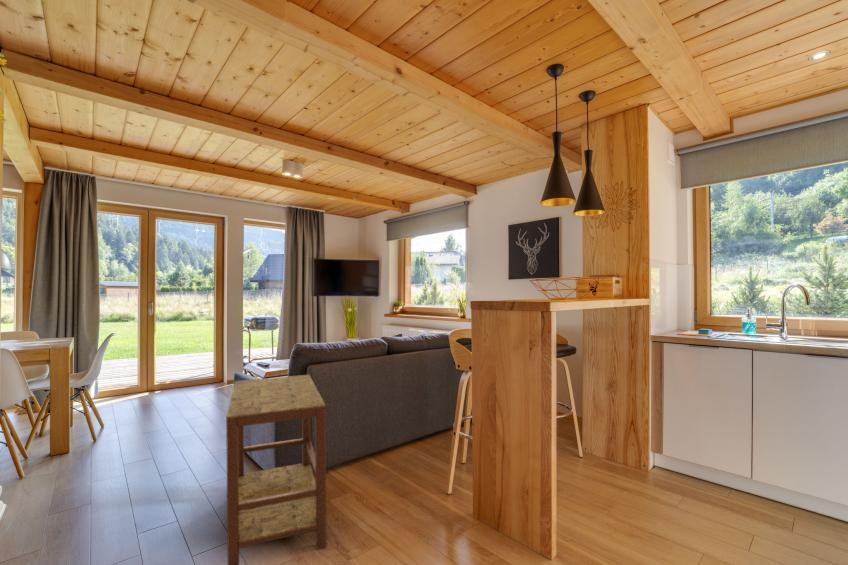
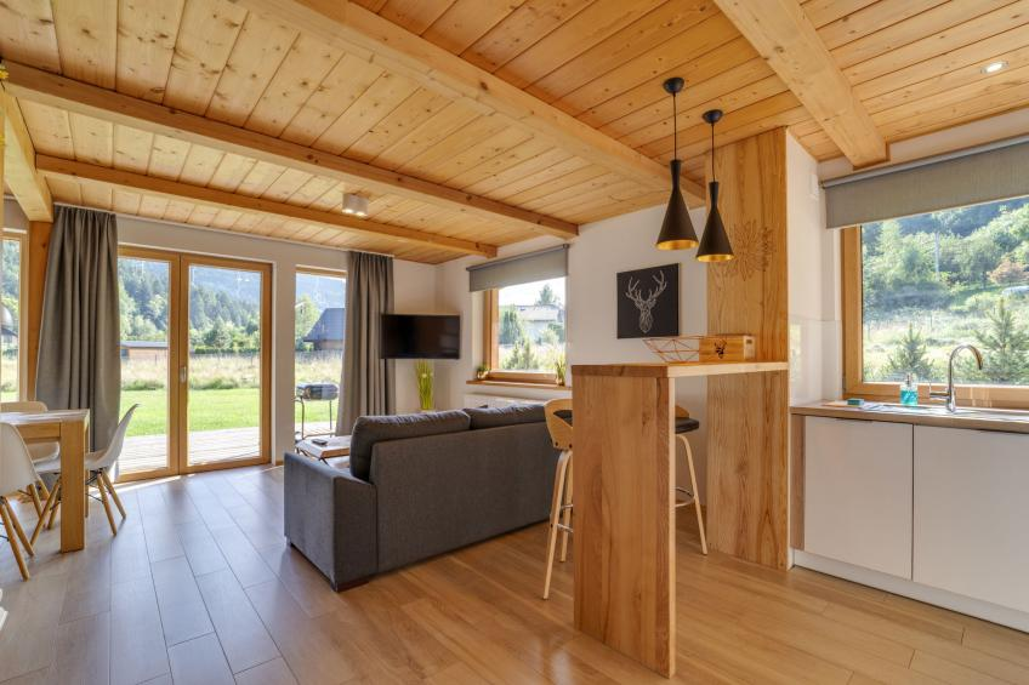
- side table (272, 448)
